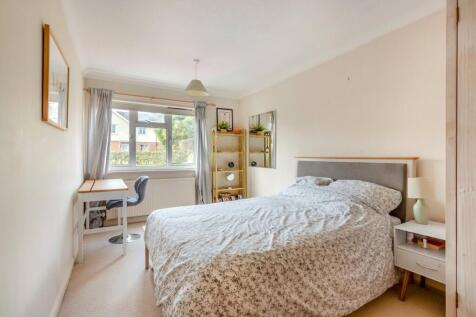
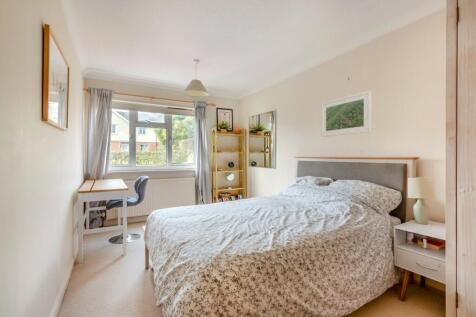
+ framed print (343, 116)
